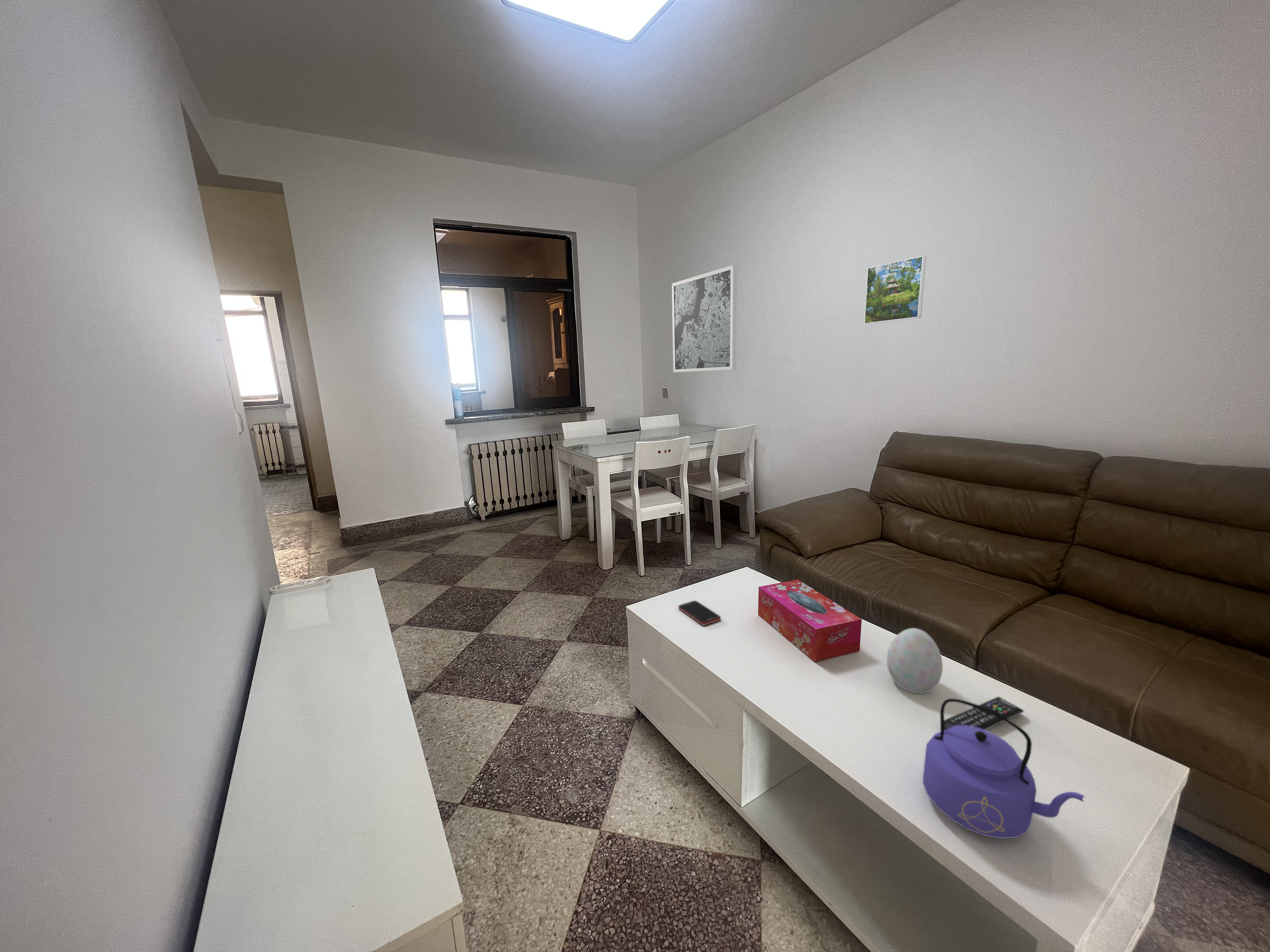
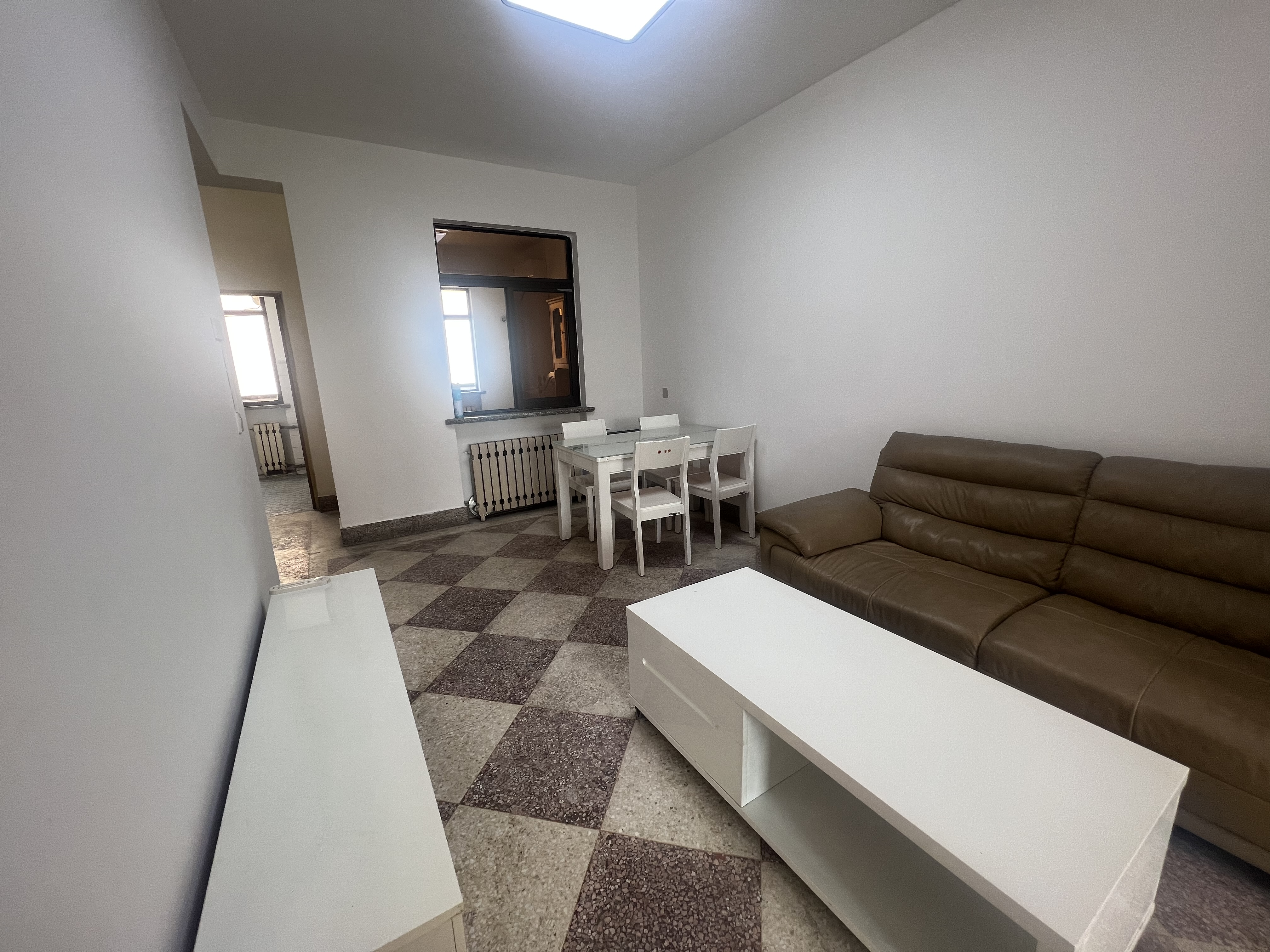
- remote control (983, 718)
- cell phone (699, 612)
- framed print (893, 292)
- decorative egg (914, 657)
- wall art (702, 324)
- kettle (997, 768)
- tissue box (805, 616)
